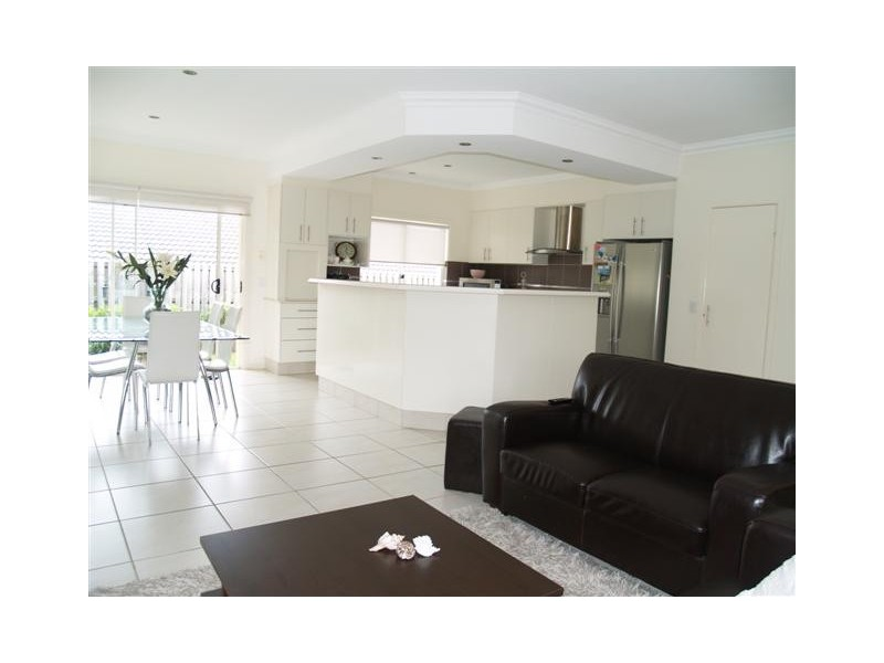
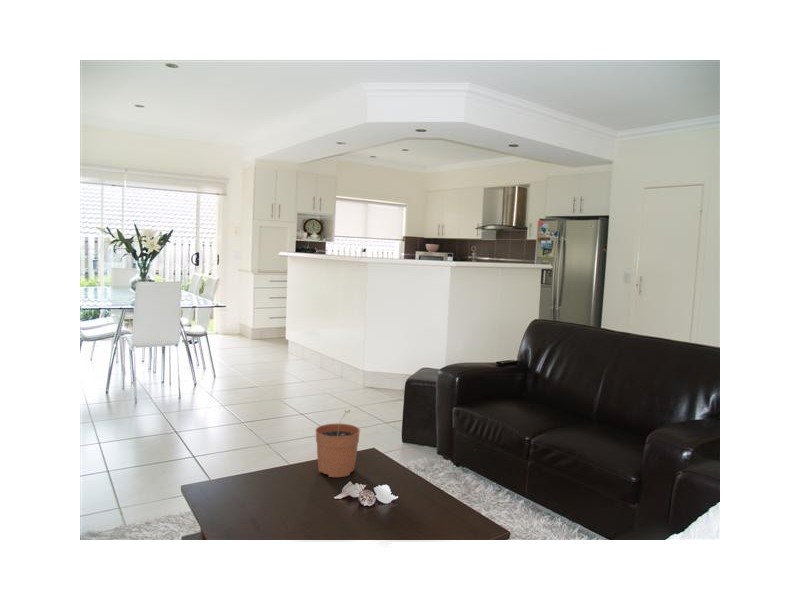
+ plant pot (337, 440)
